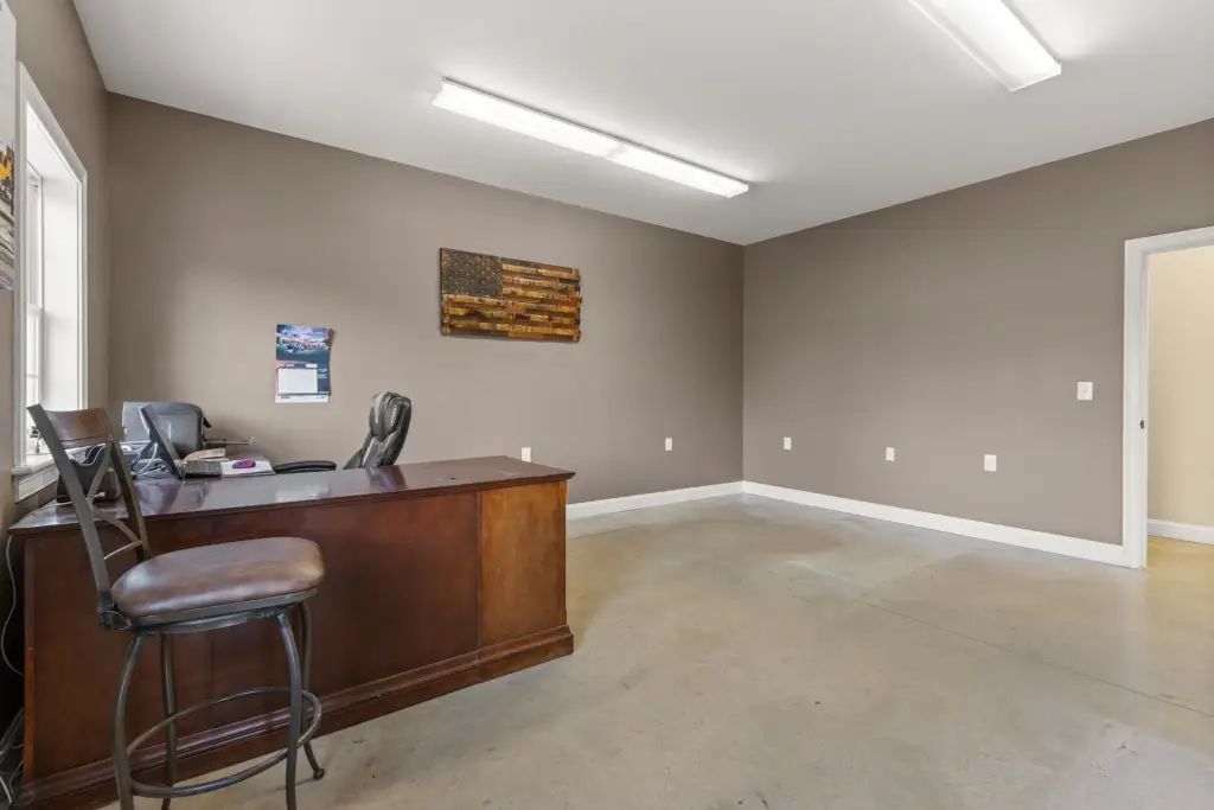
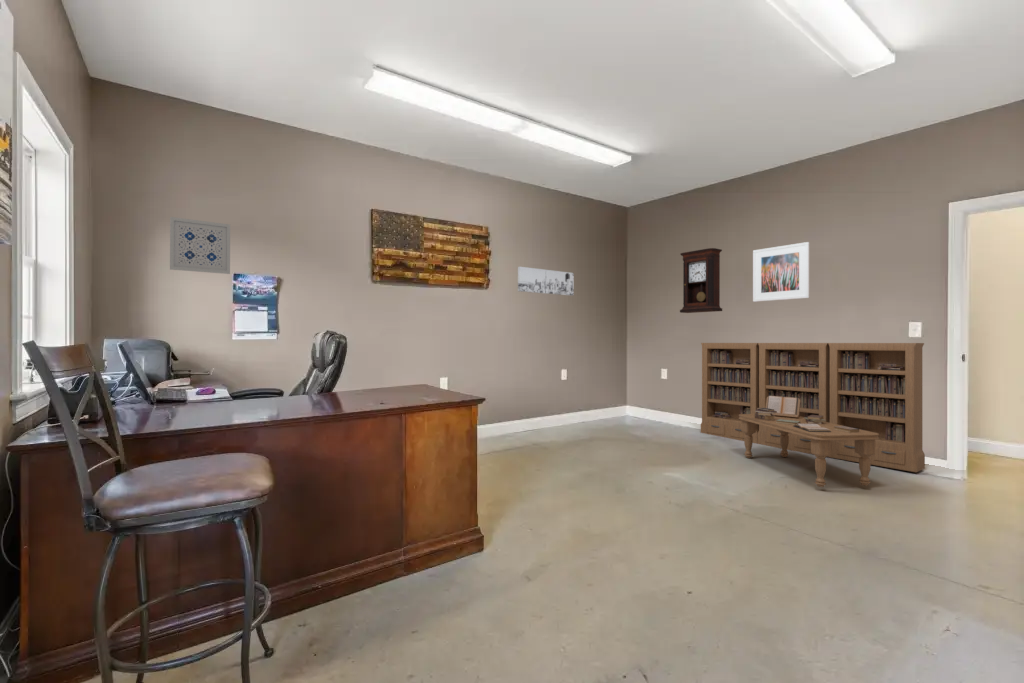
+ wall art (546, 281)
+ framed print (779, 273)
+ pendulum clock (699, 281)
+ wall art (200, 246)
+ bookcase (766, 400)
